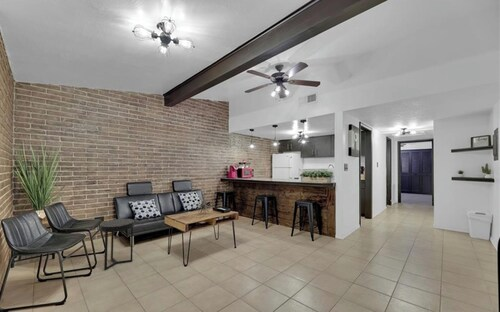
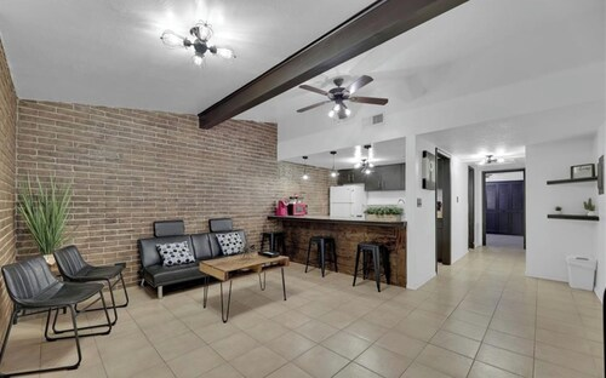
- side table (112, 242)
